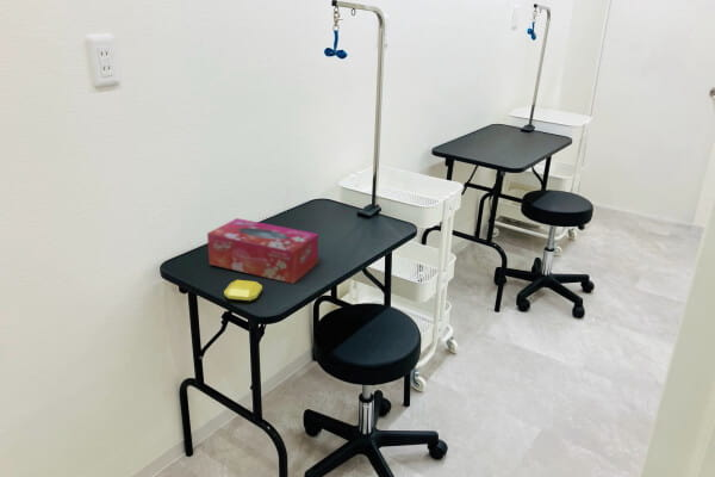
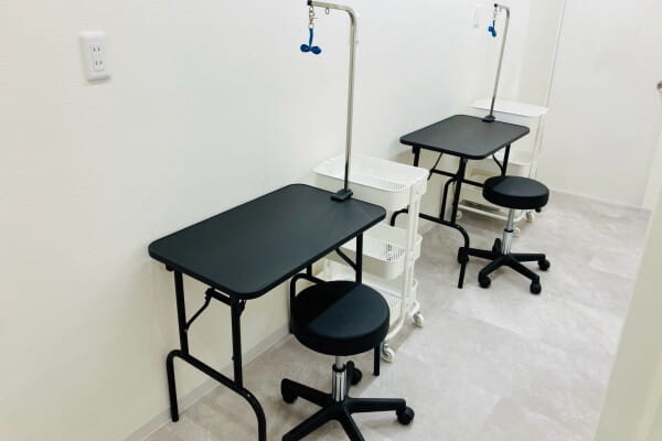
- soap bar (243, 290)
- tissue box (263, 248)
